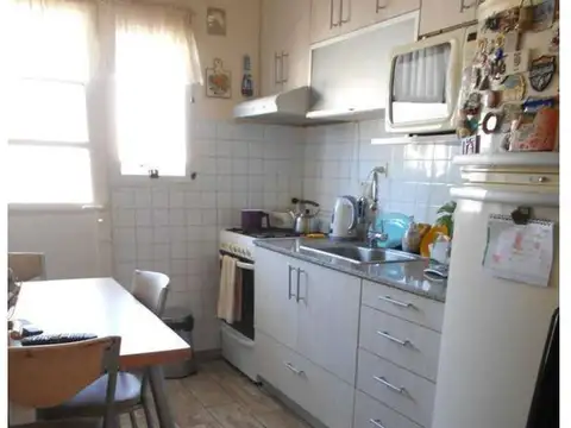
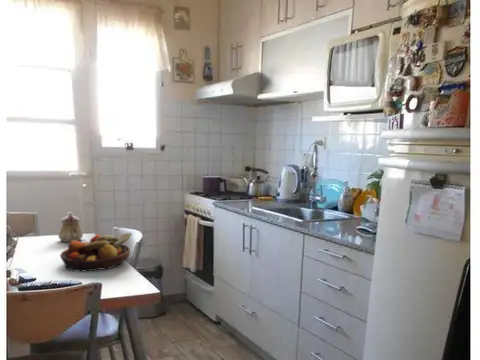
+ fruit bowl (96, 248)
+ teapot (71, 226)
